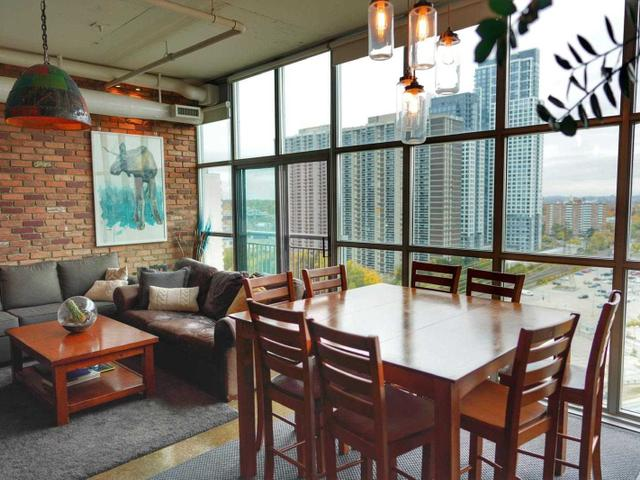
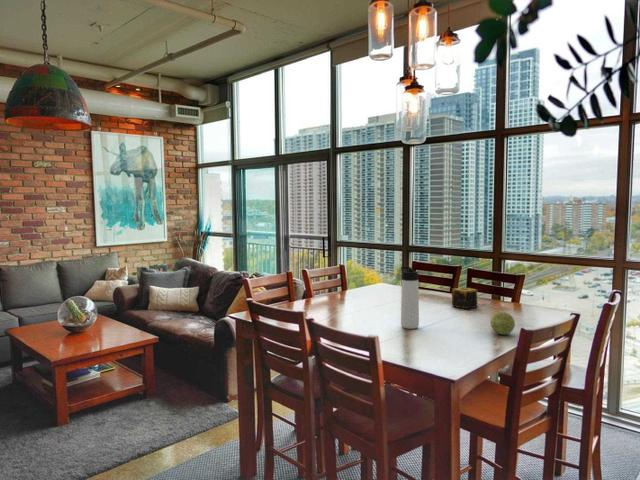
+ candle (464, 298)
+ decorative ball (502, 323)
+ thermos bottle (408, 297)
